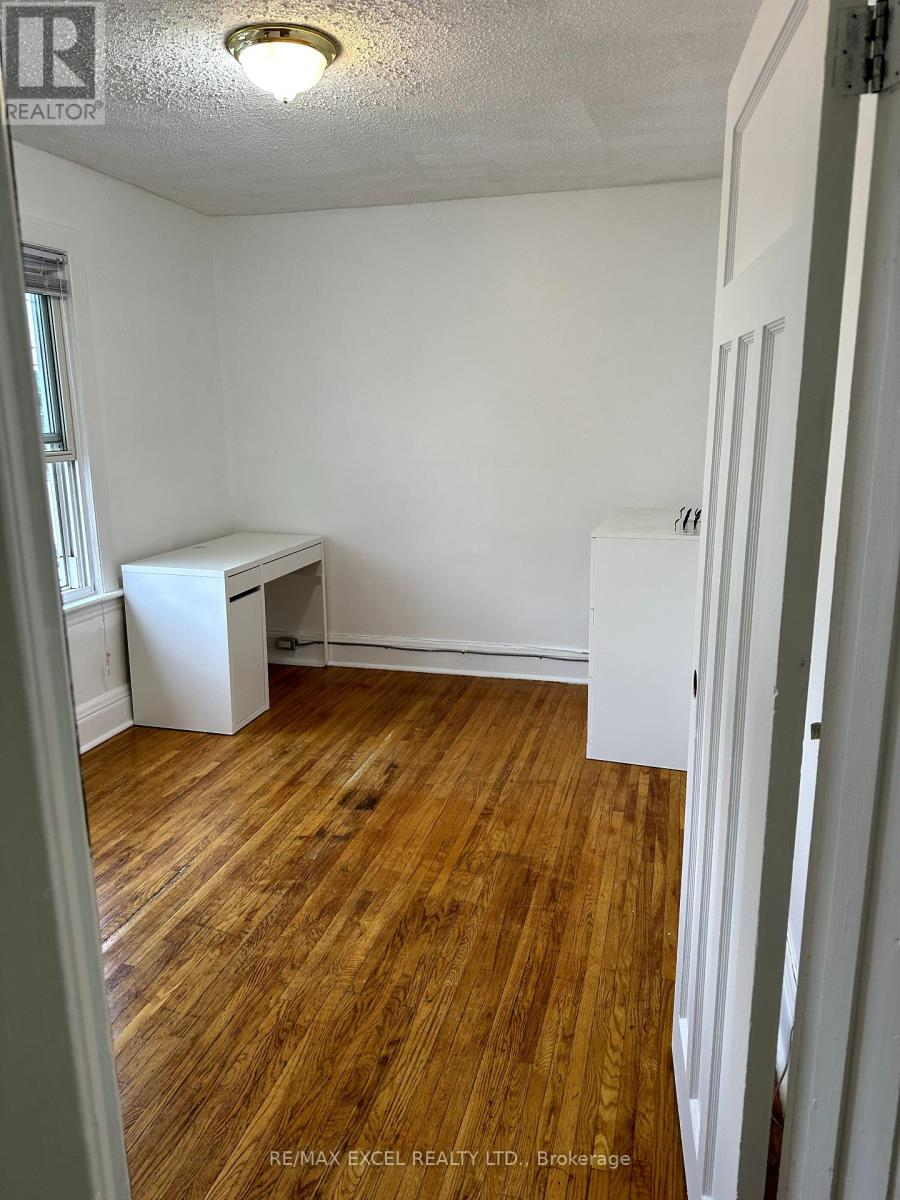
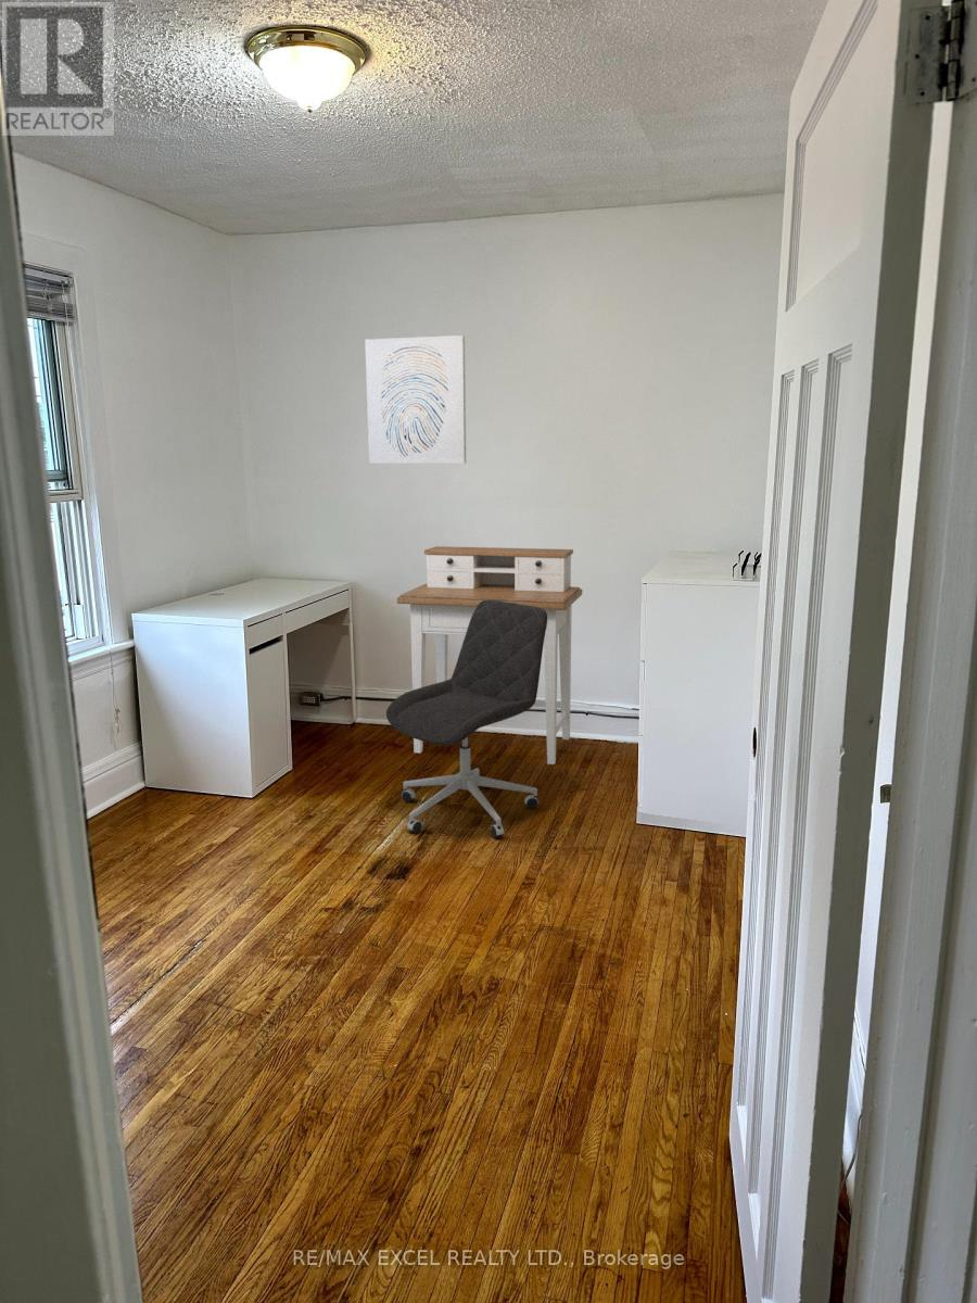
+ office chair (465, 714)
+ desk (465, 634)
+ wall art (416, 401)
